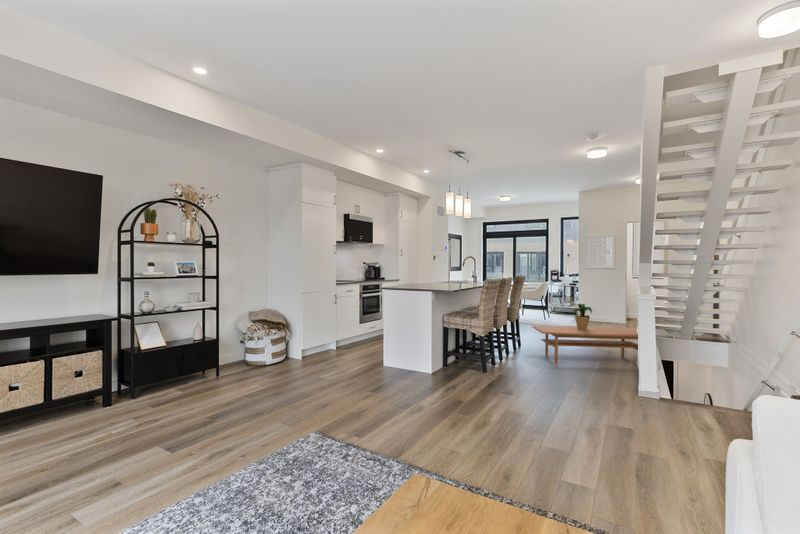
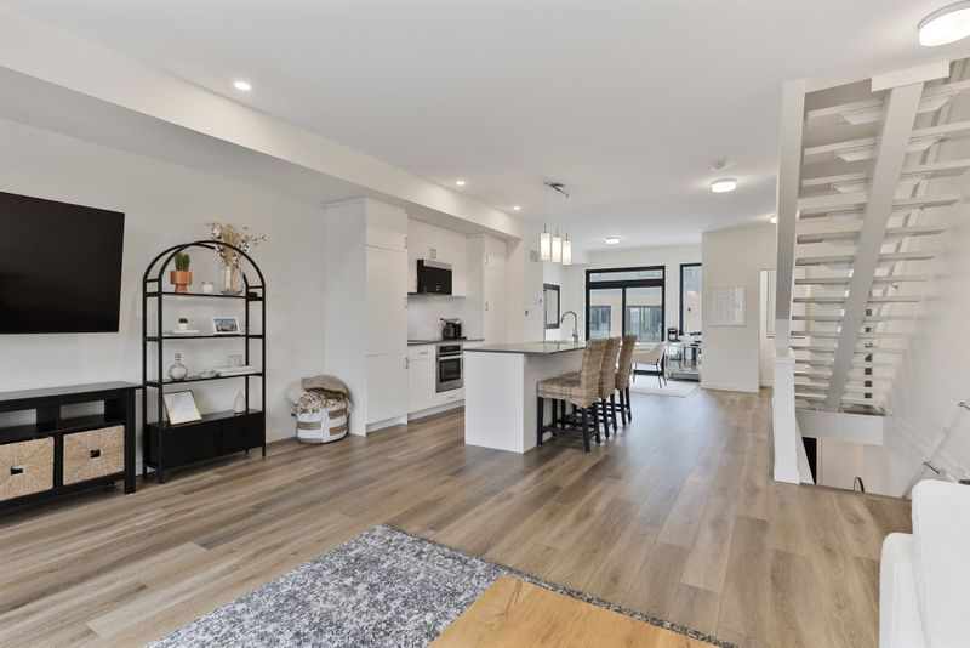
- potted plant (582, 316)
- coffee table (590, 345)
